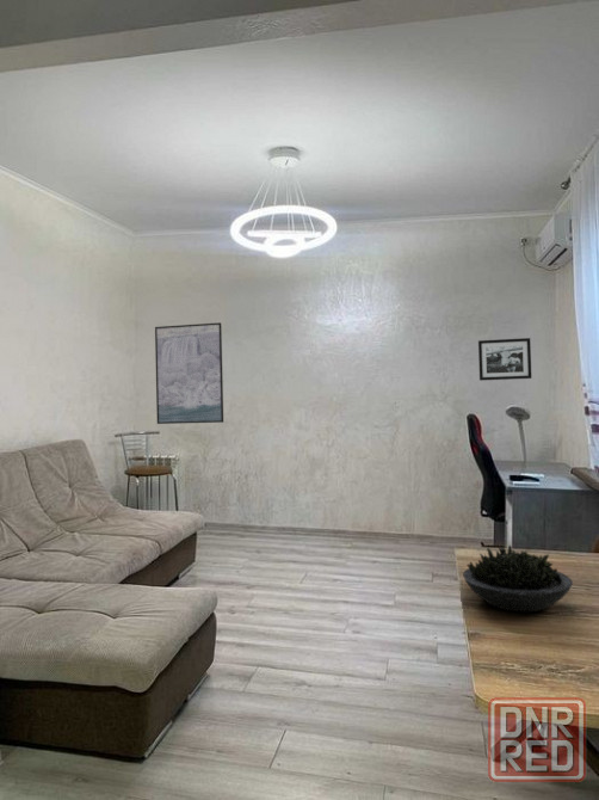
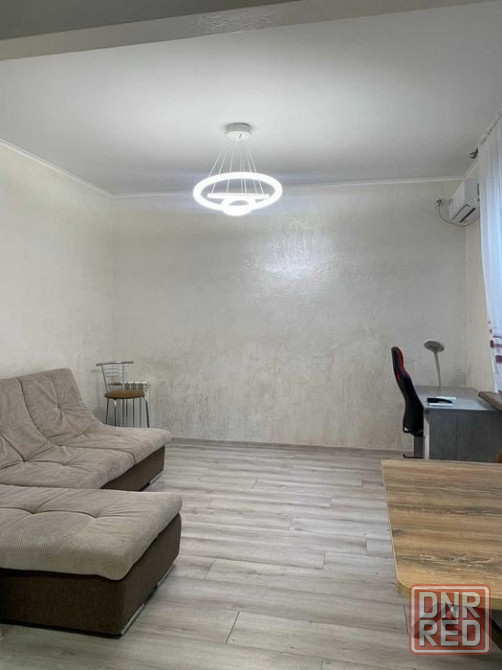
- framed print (189, 374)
- picture frame (504, 359)
- succulent plant (515, 574)
